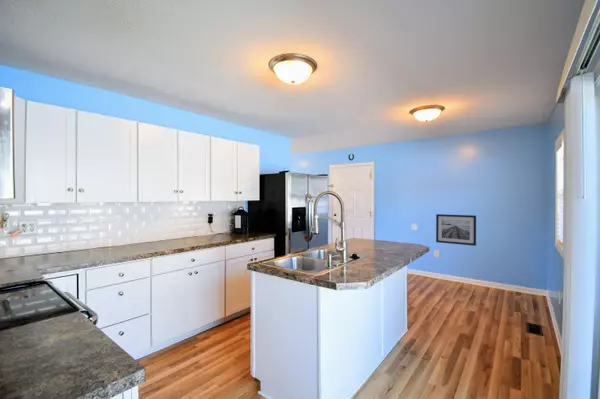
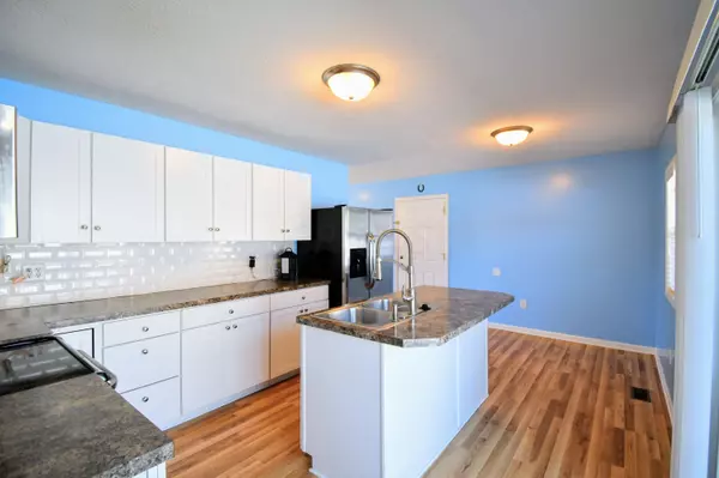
- wall art (455, 229)
